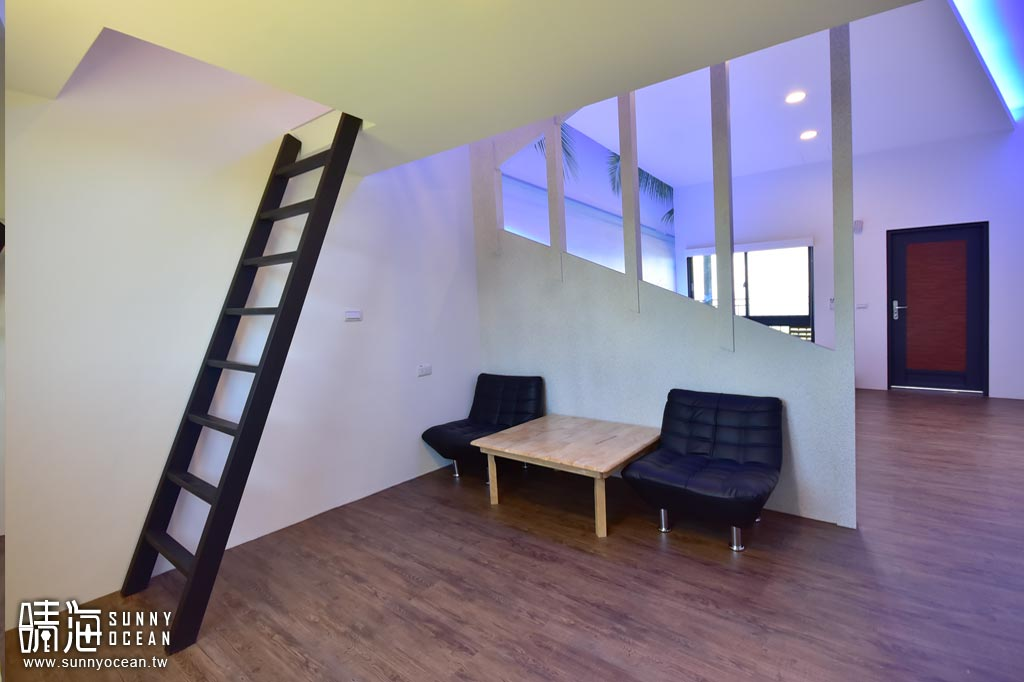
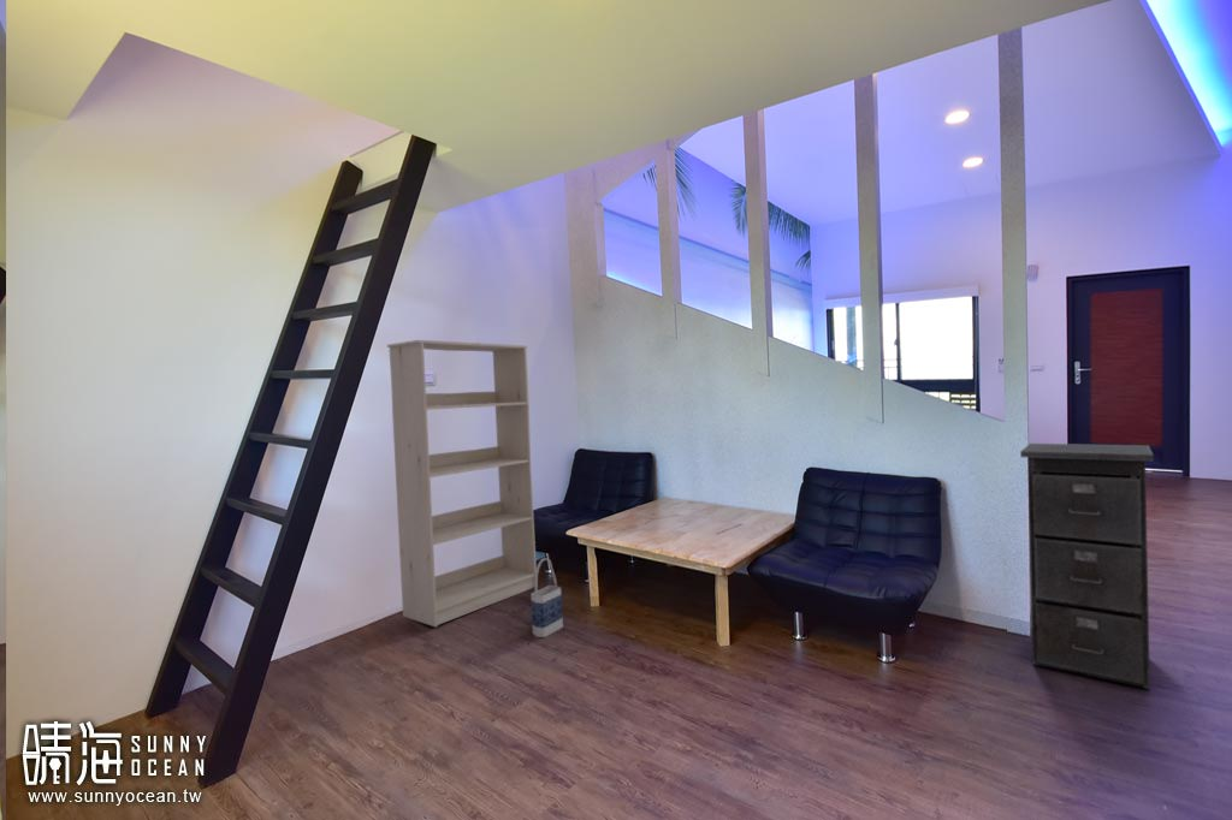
+ bookcase (467, 470)
+ filing cabinet (1086, 557)
+ bag (546, 594)
